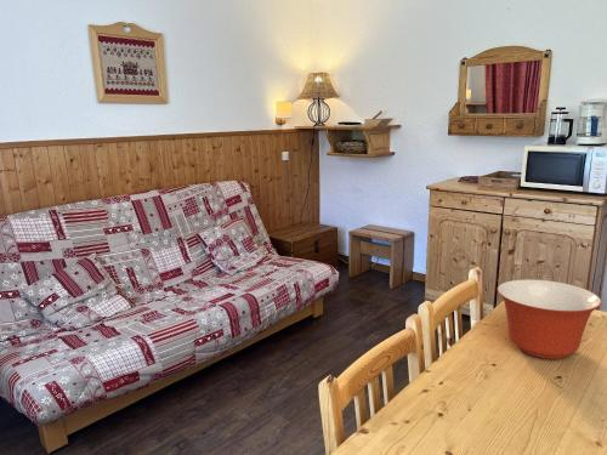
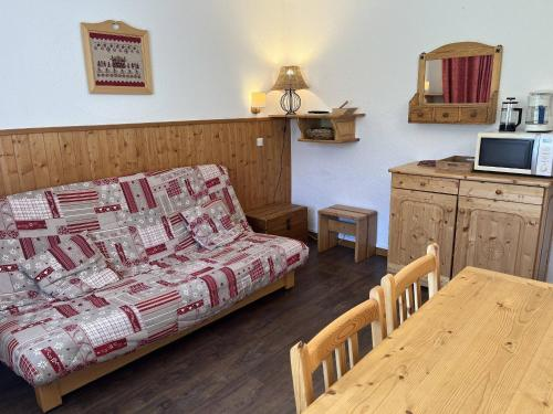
- mixing bowl (544, 320)
